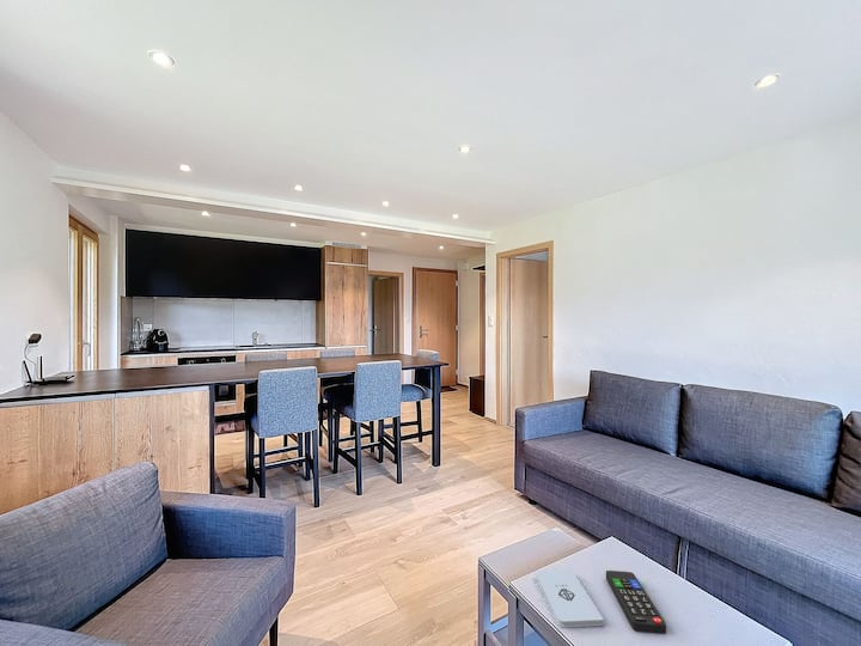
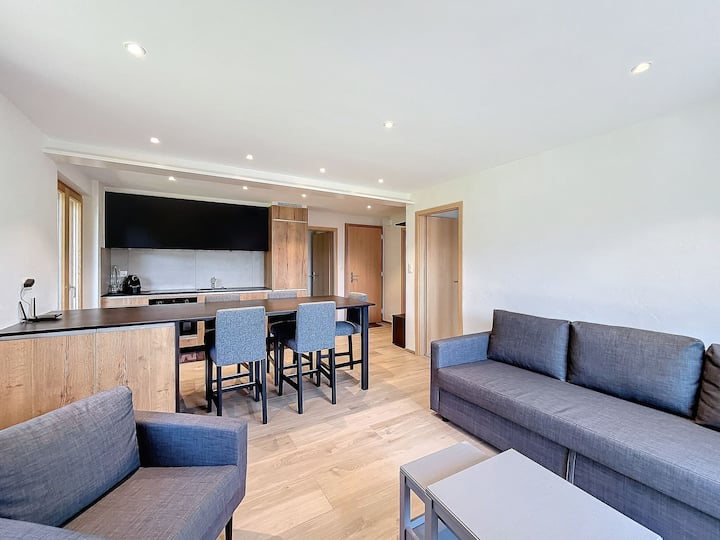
- remote control (633, 598)
- notepad (566, 596)
